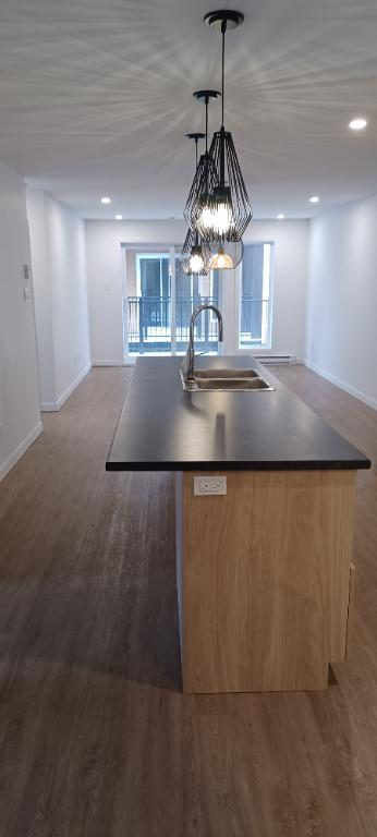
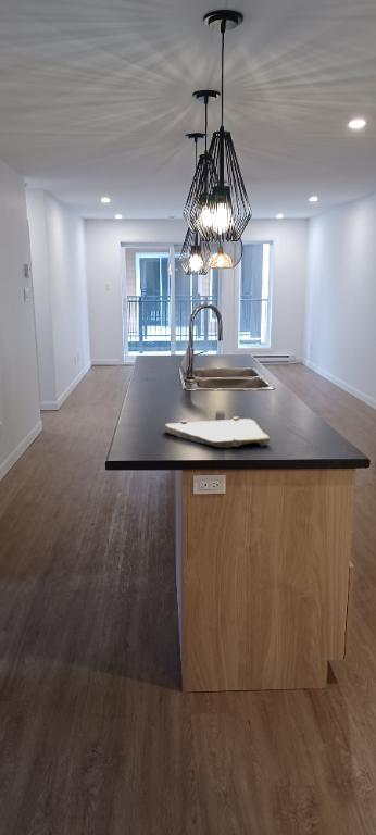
+ cutting board (216, 432)
